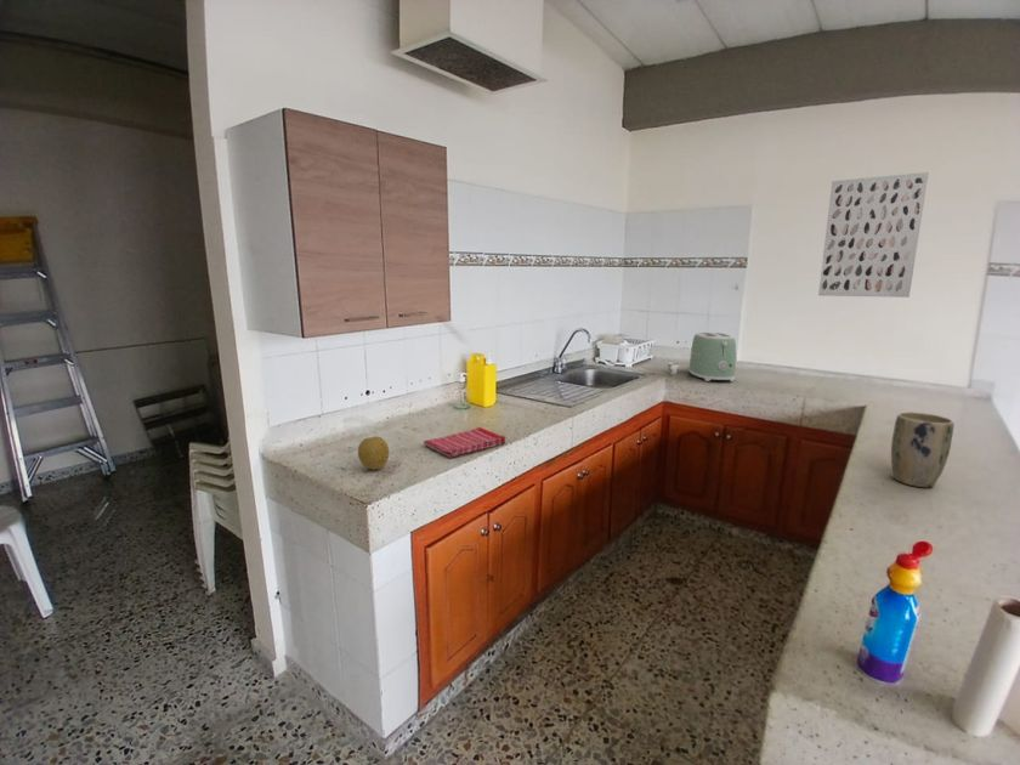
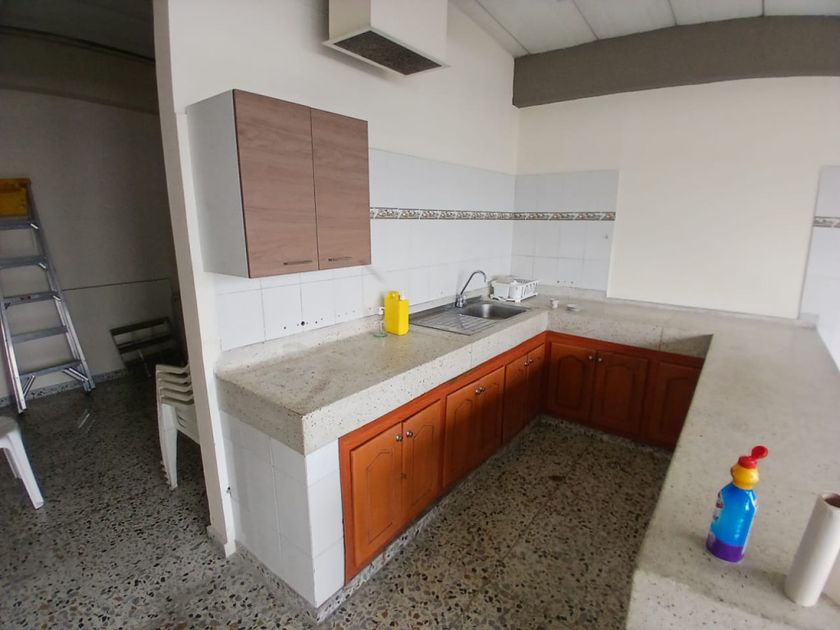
- wall art (869, 238)
- plant pot (919, 449)
- dish towel (465, 441)
- toaster (712, 355)
- fruit (373, 452)
